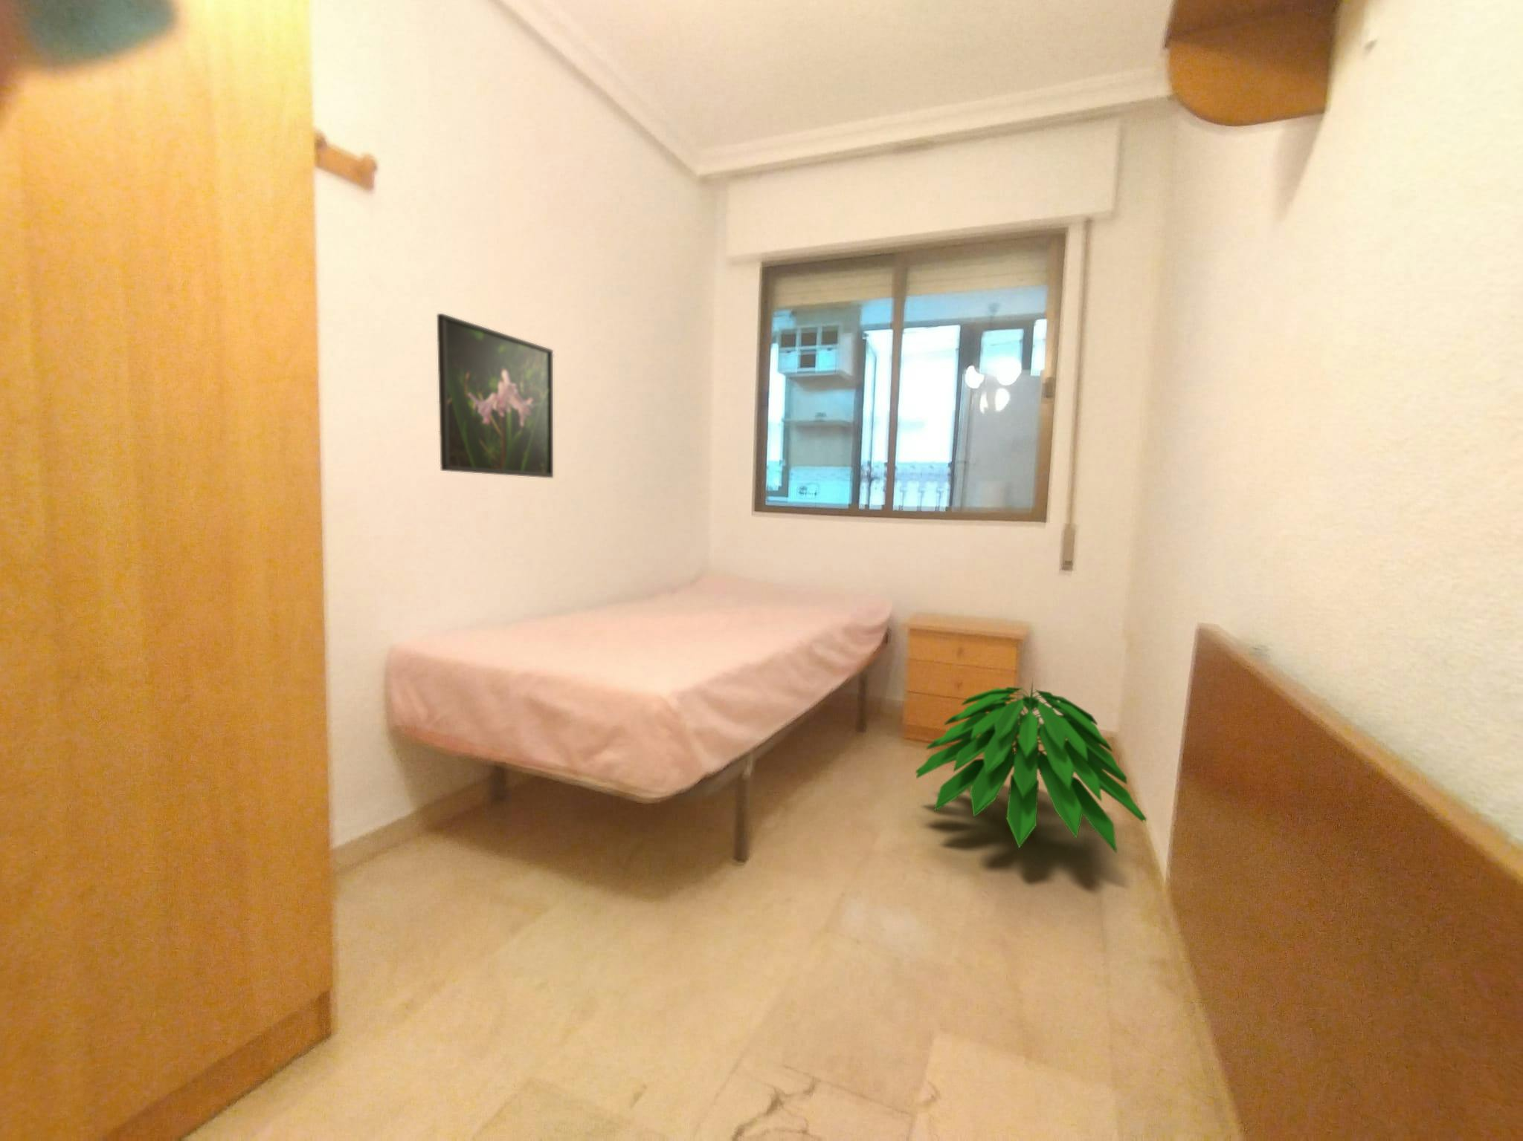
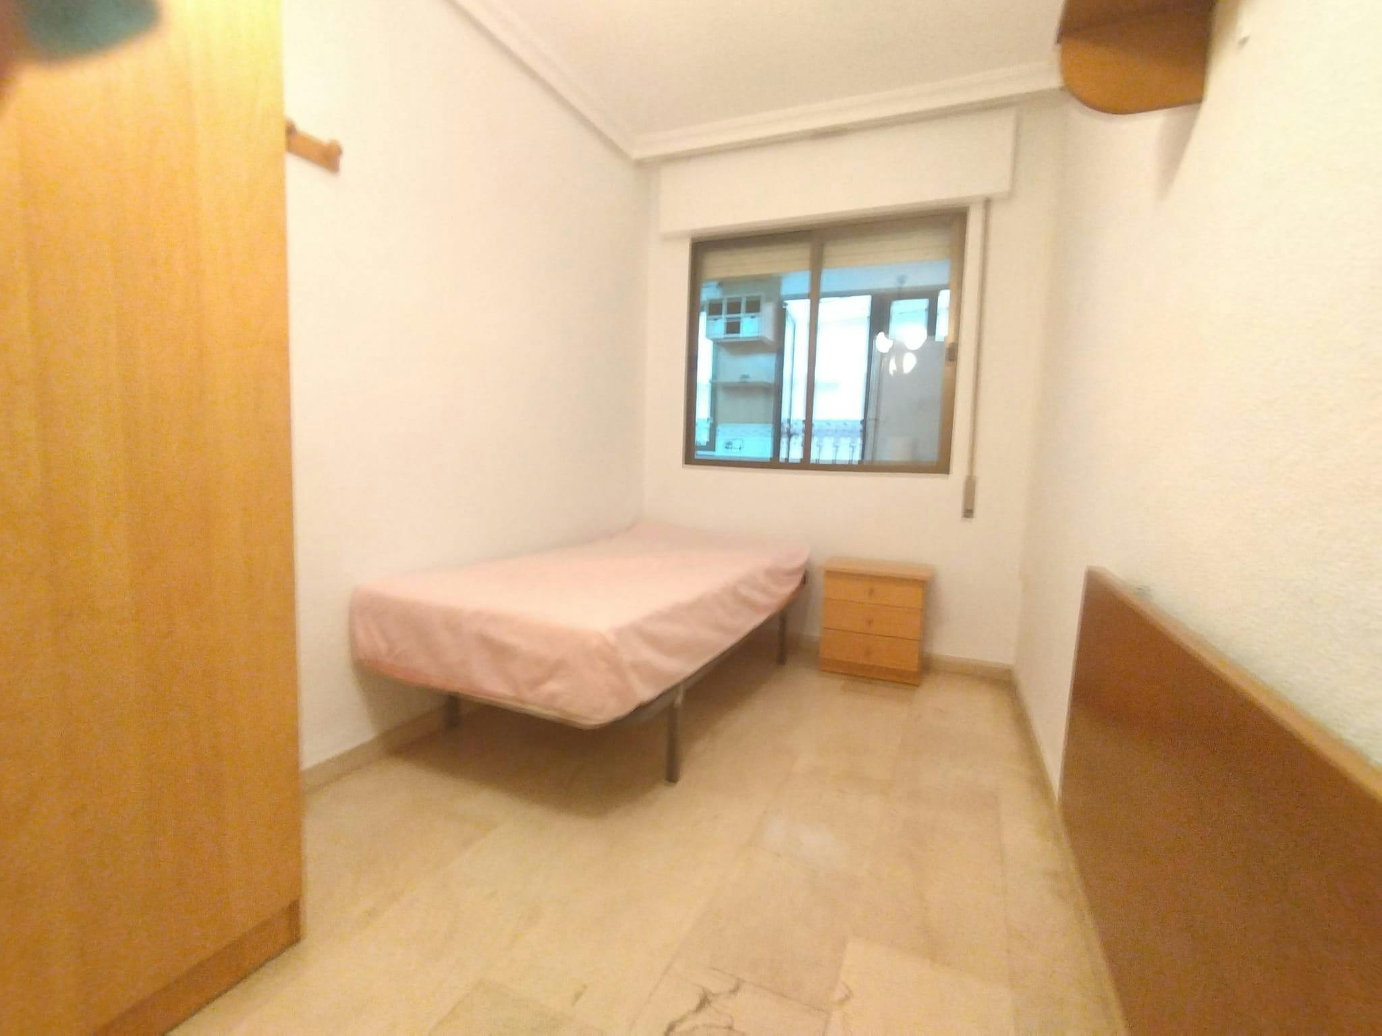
- indoor plant (1027, 753)
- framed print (501, 405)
